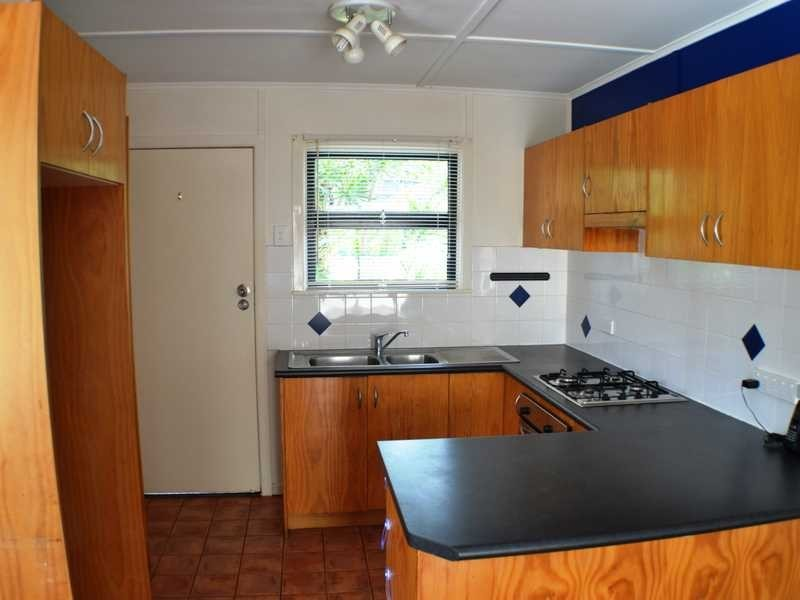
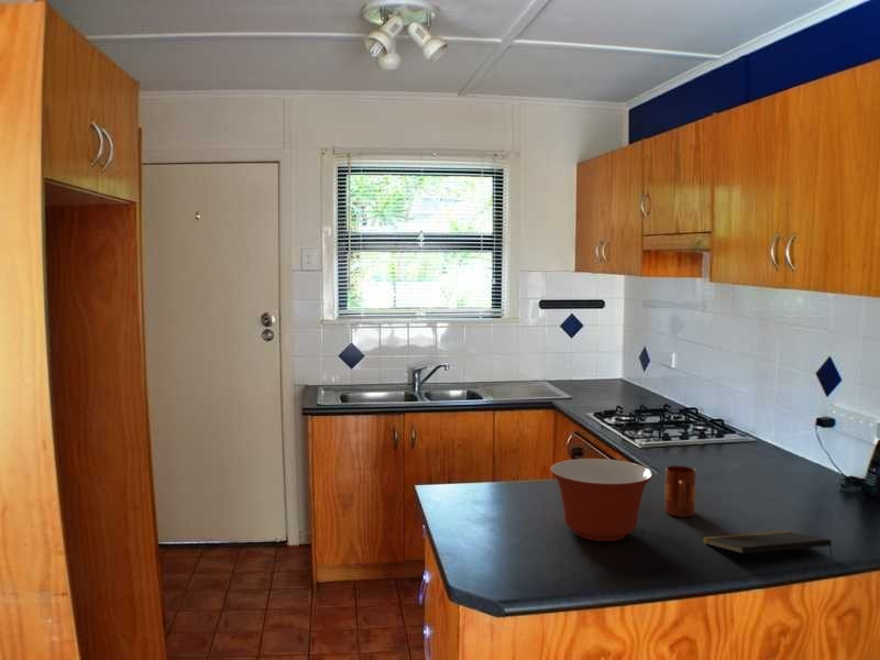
+ mug (680, 493)
+ mixing bowl (600, 502)
+ notepad (763, 541)
